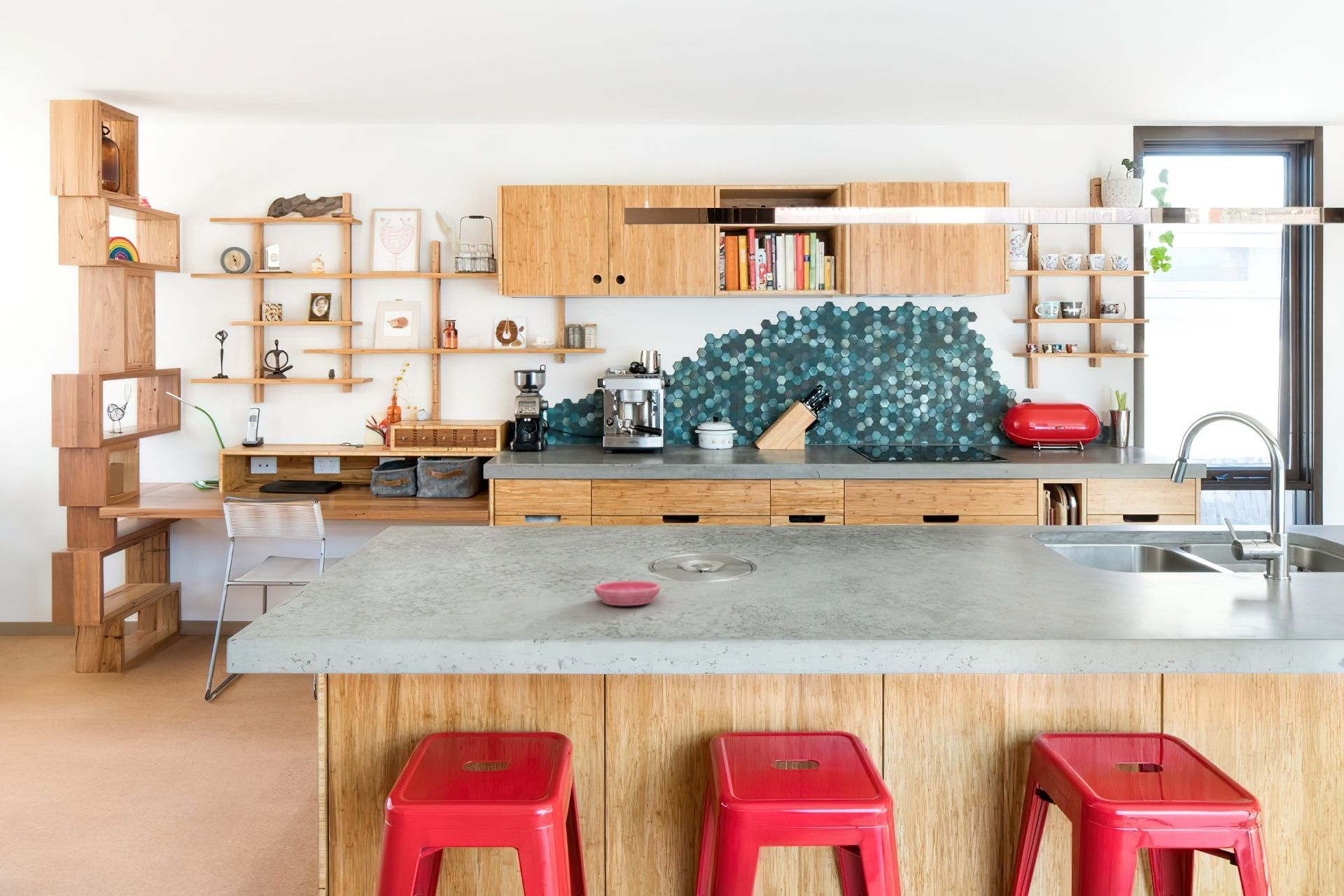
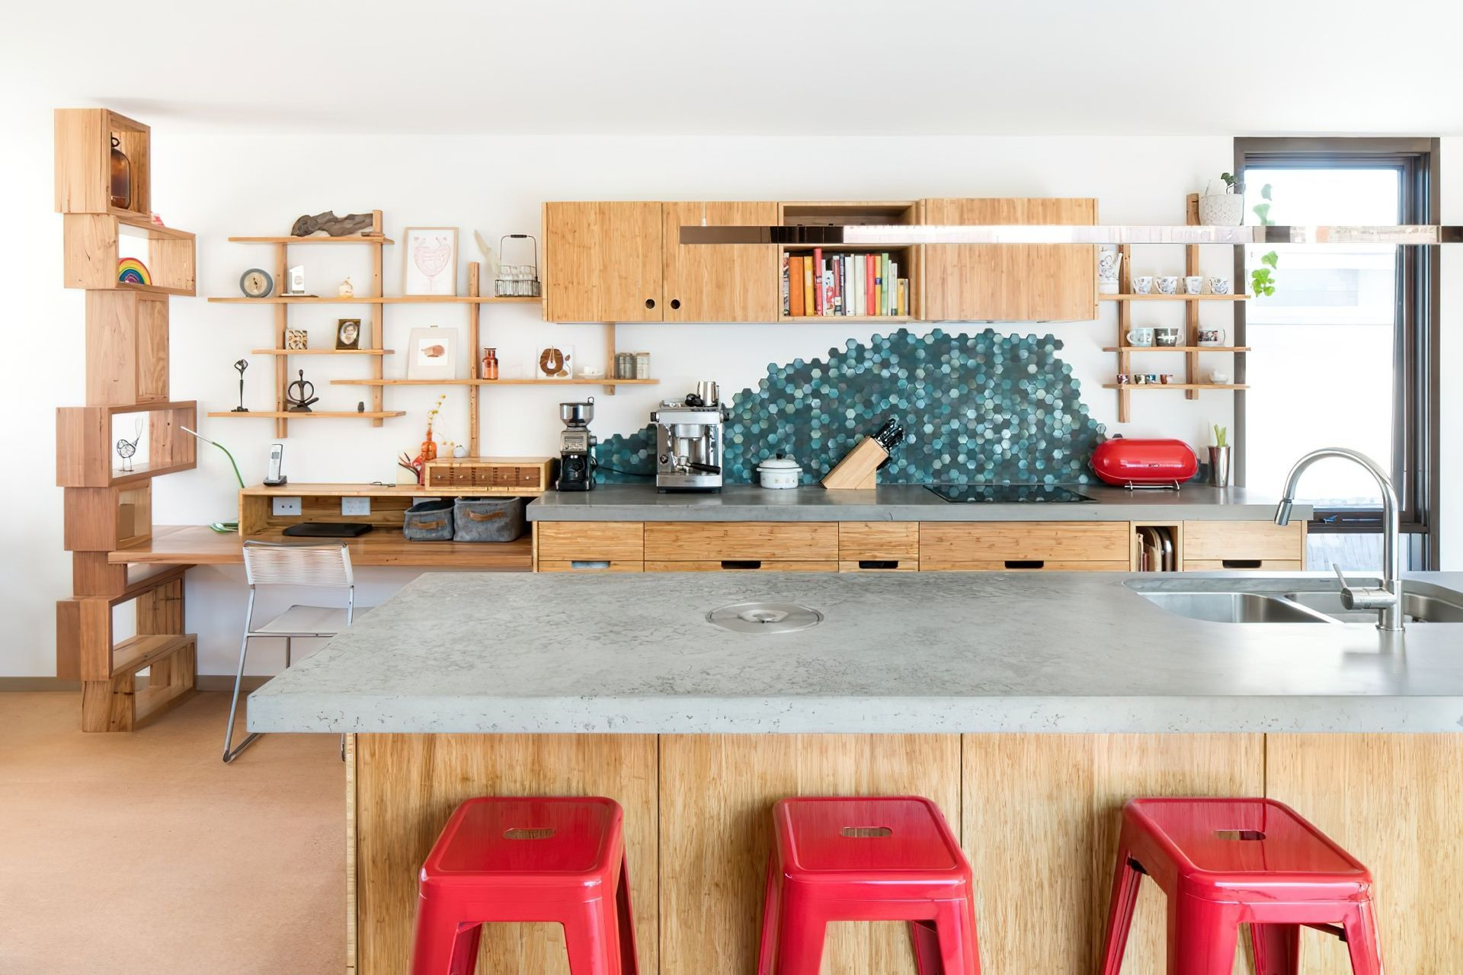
- saucer (627, 593)
